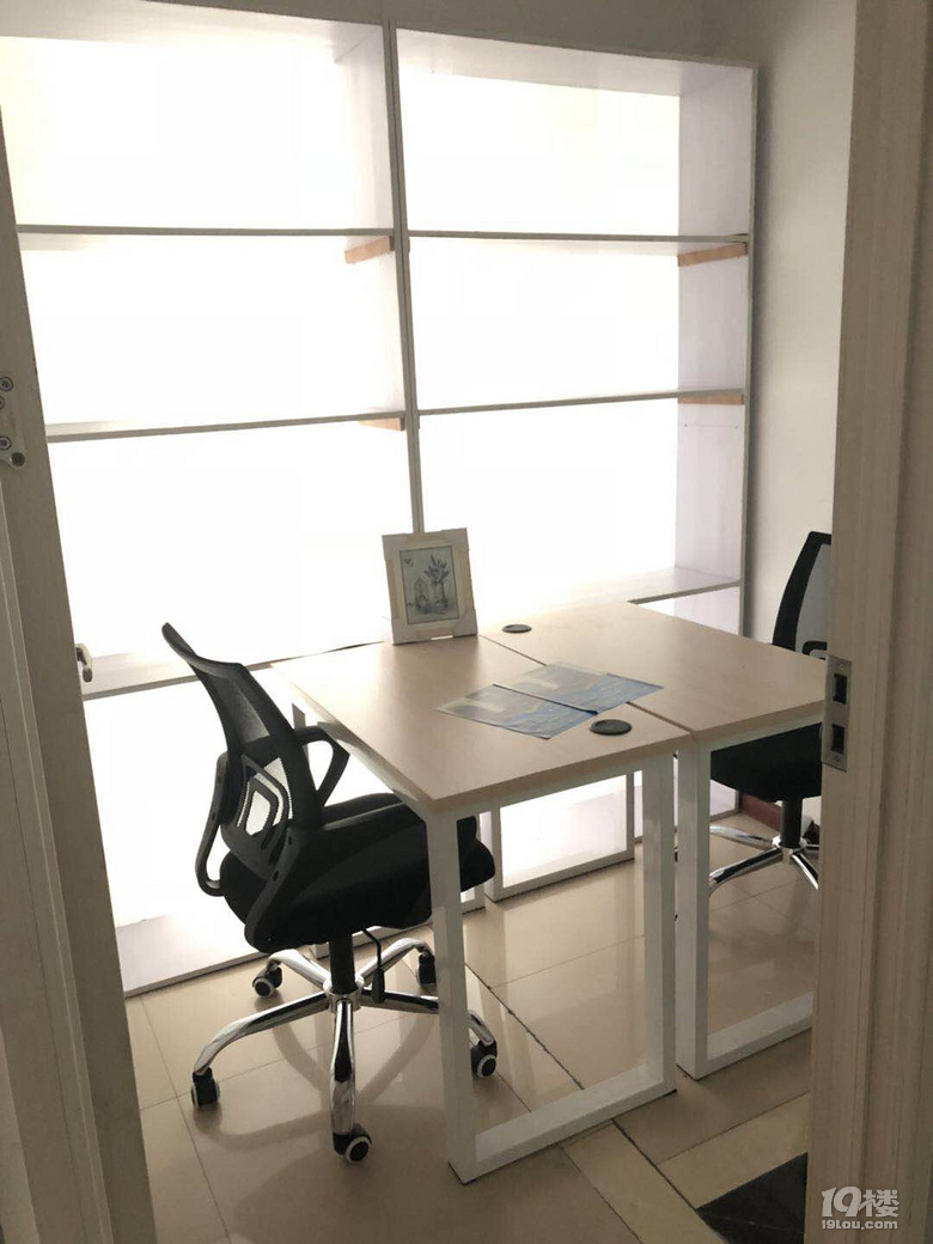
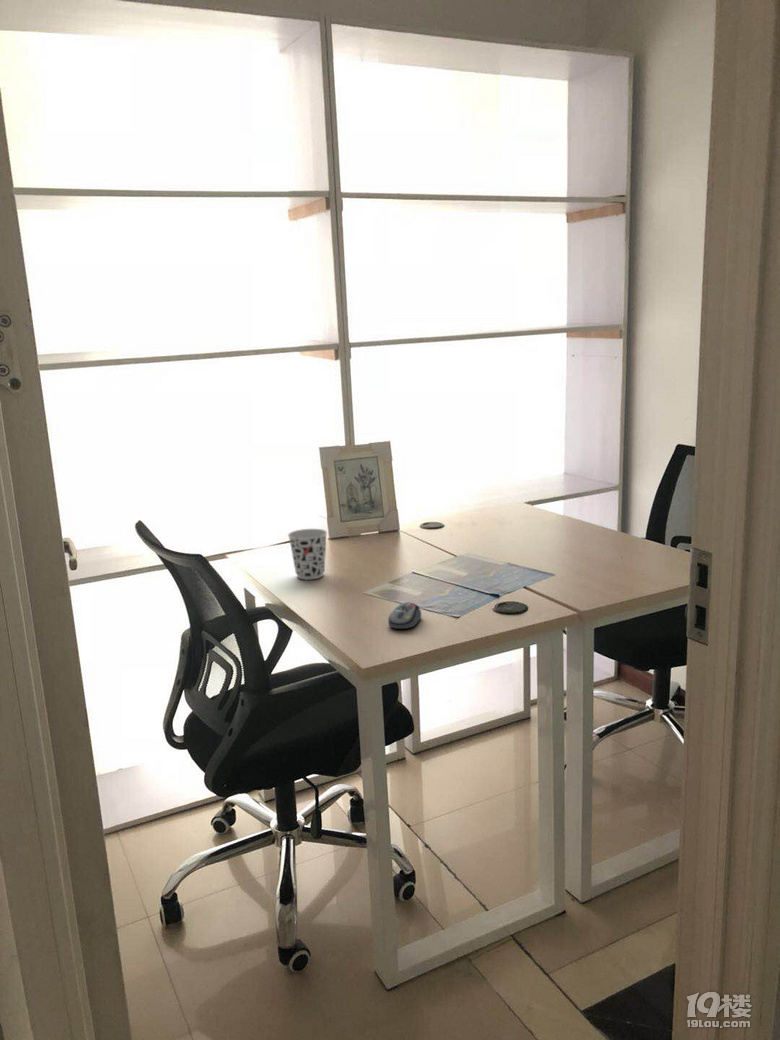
+ cup (308, 554)
+ computer mouse (405, 614)
